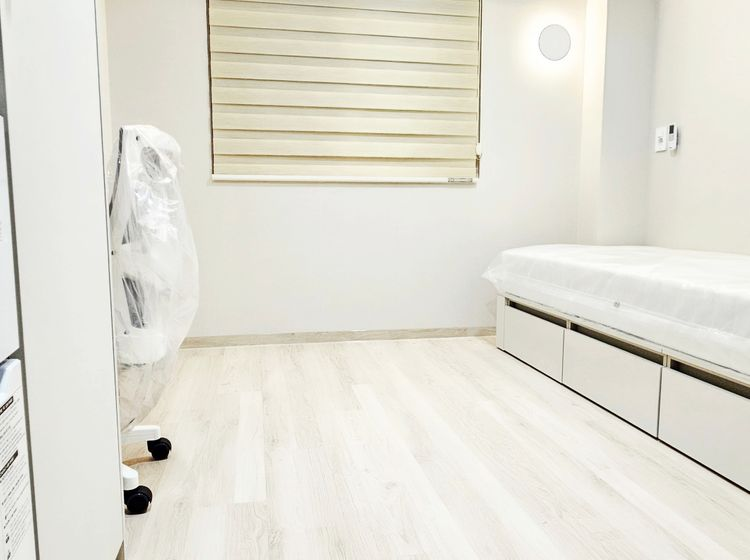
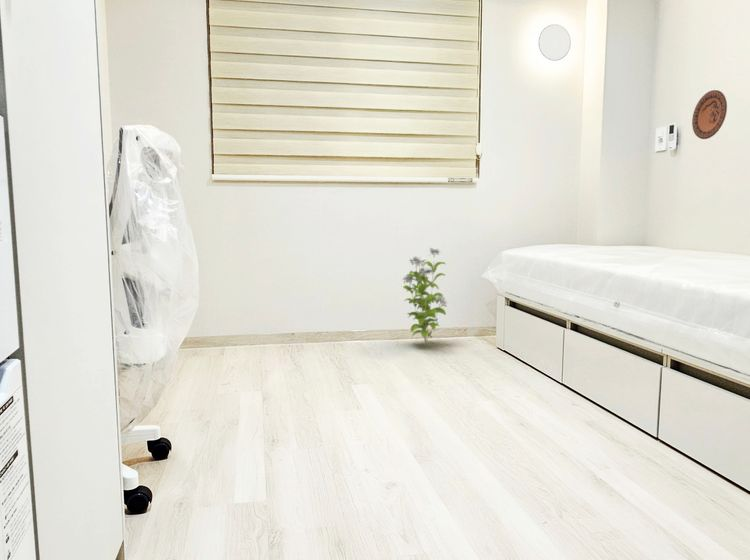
+ decorative plant (426, 297)
+ decorative plate (709, 114)
